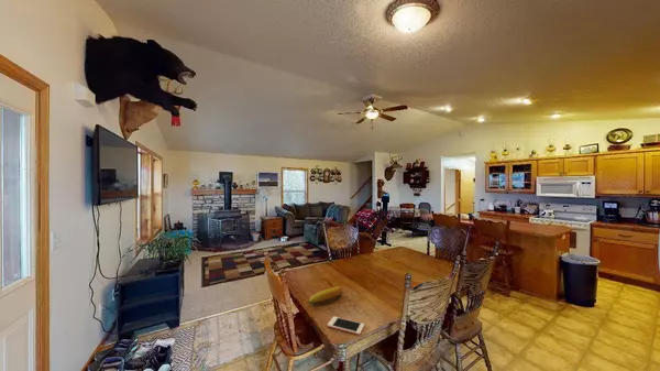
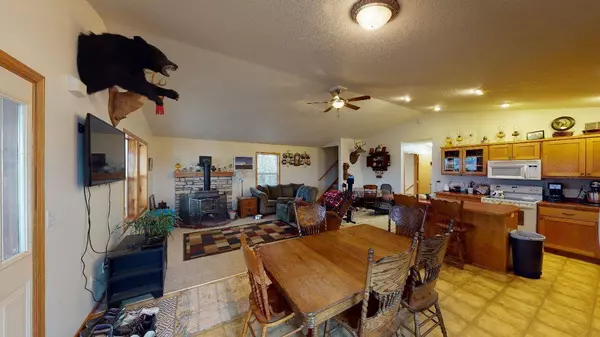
- fruit (326, 292)
- cell phone (345, 325)
